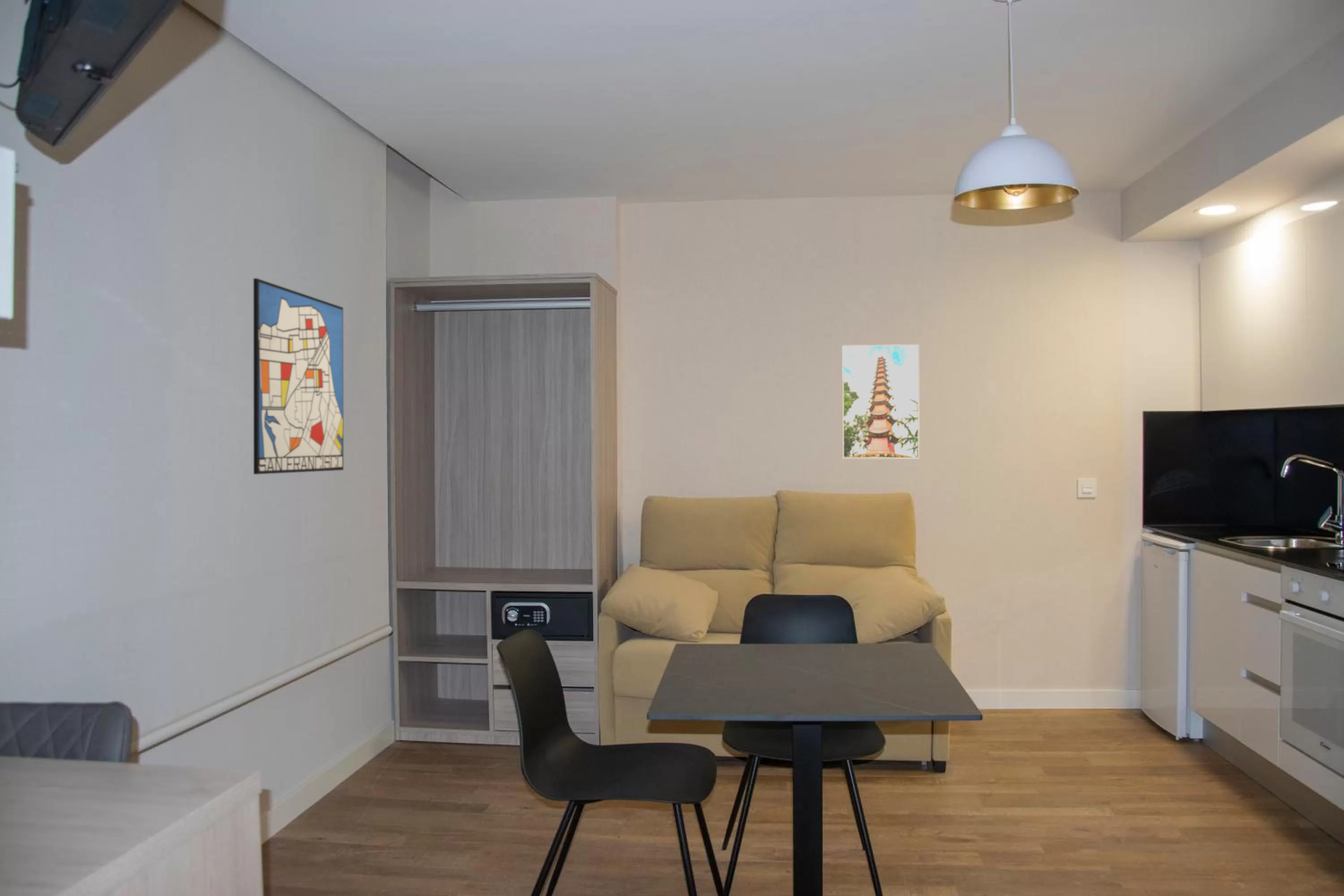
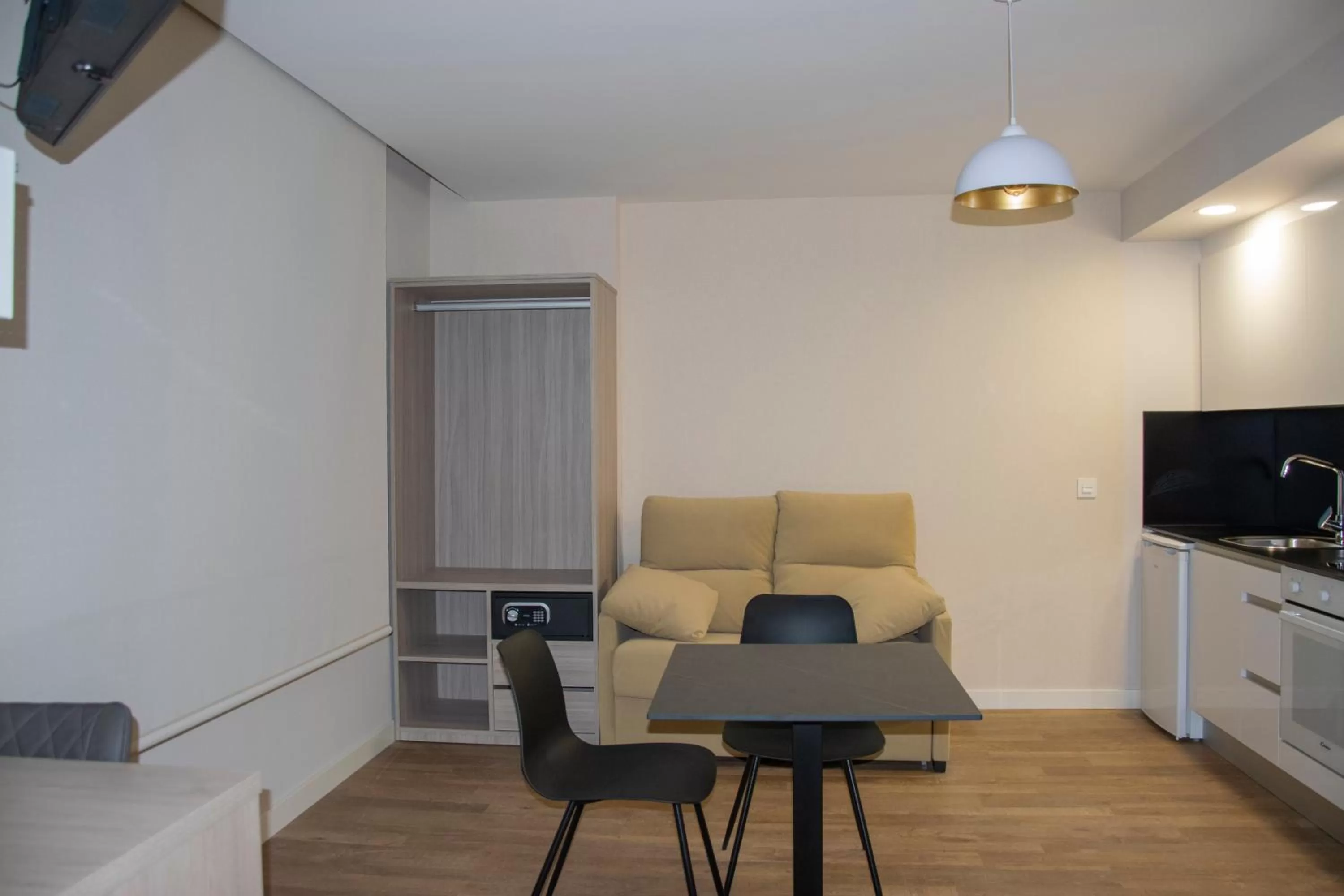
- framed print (880, 402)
- wall art (302, 383)
